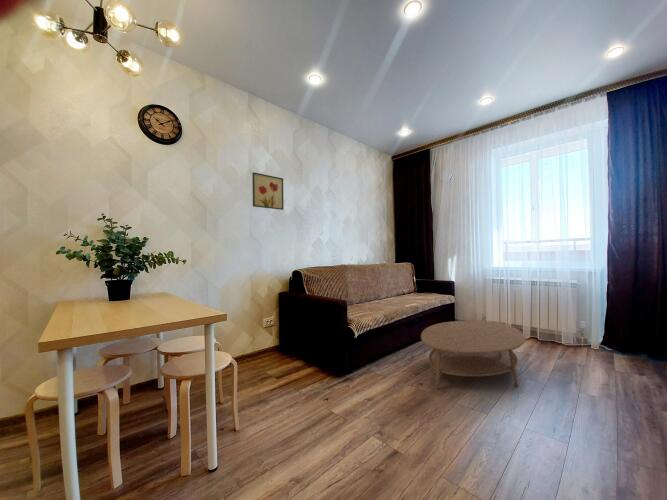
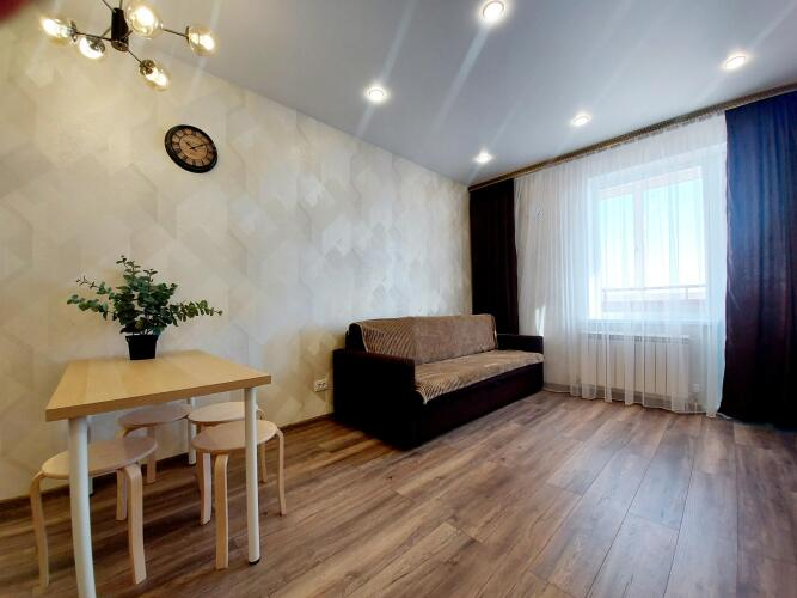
- wall art (268, 192)
- coffee table (472, 351)
